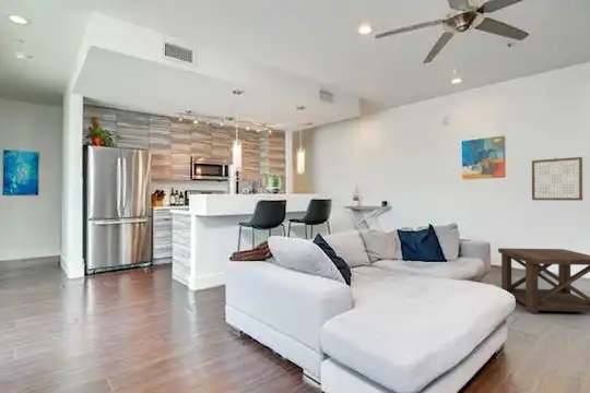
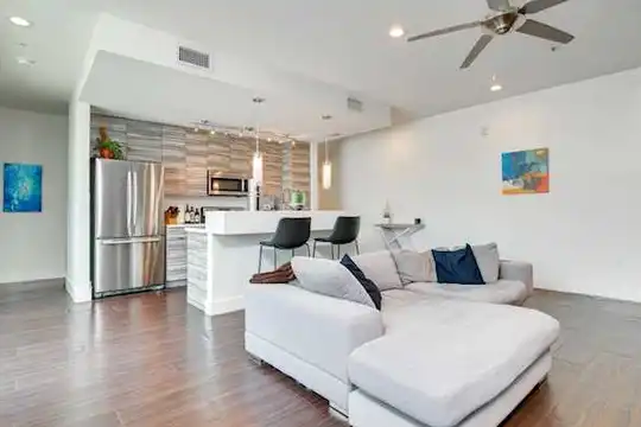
- side table (548, 279)
- wall art (555, 178)
